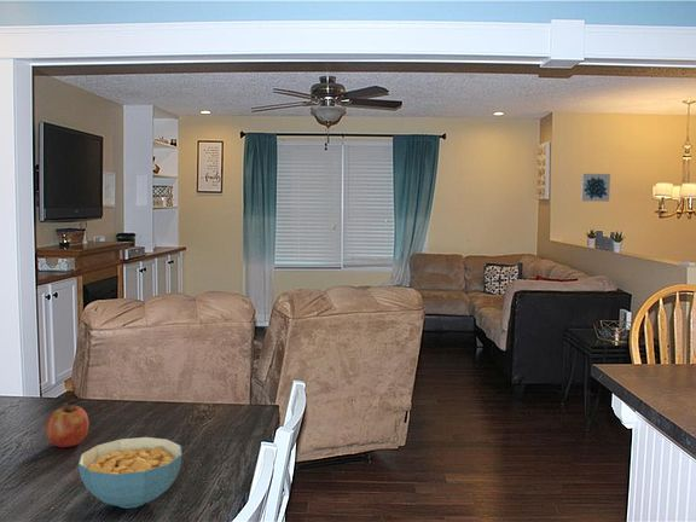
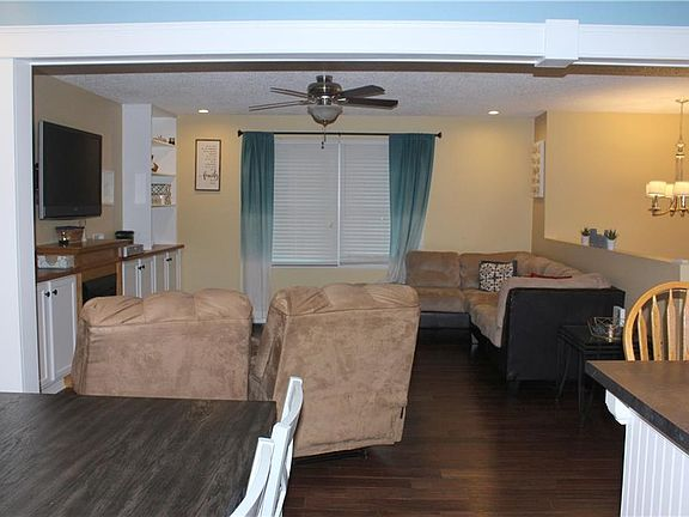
- cereal bowl (132, 477)
- fruit (68, 424)
- wall art (594, 187)
